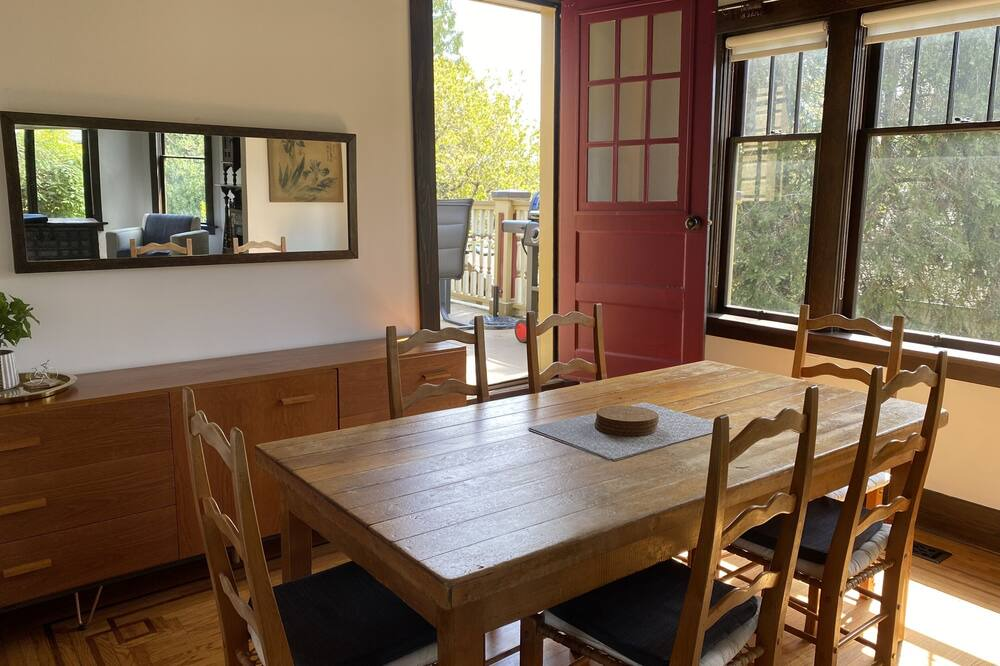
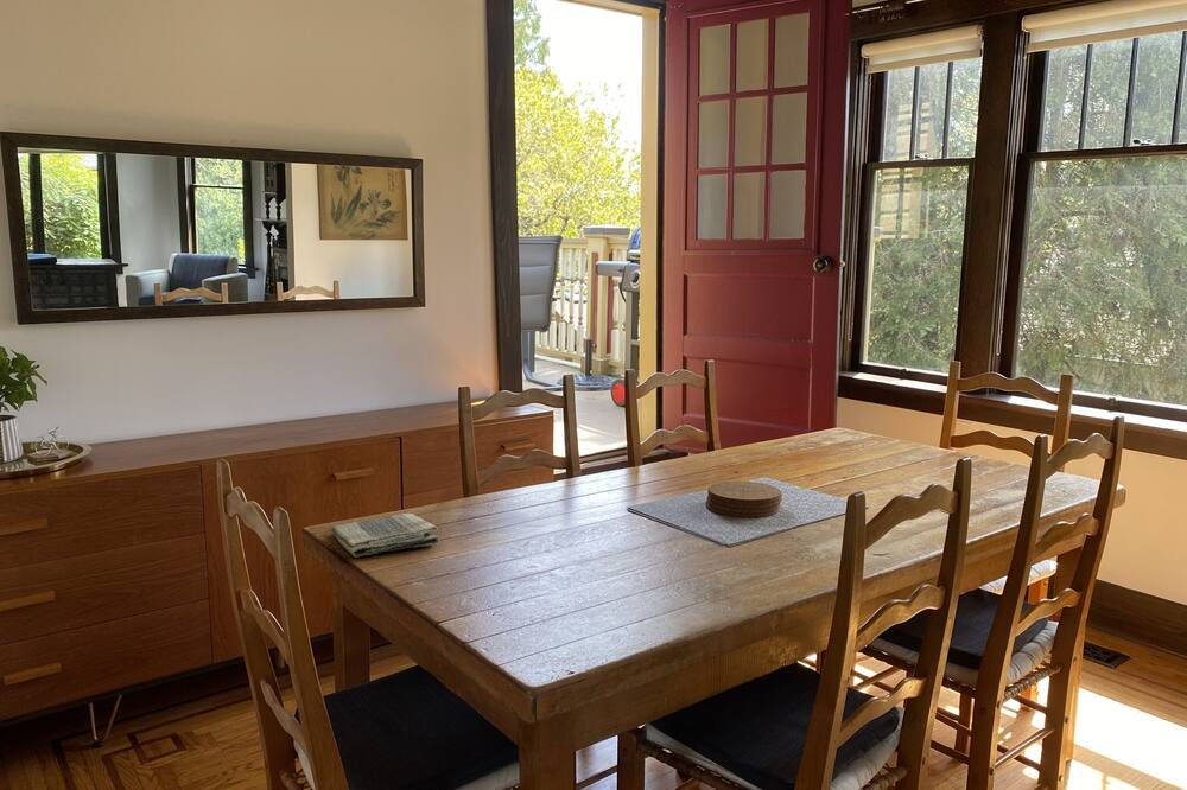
+ dish towel (385, 531)
